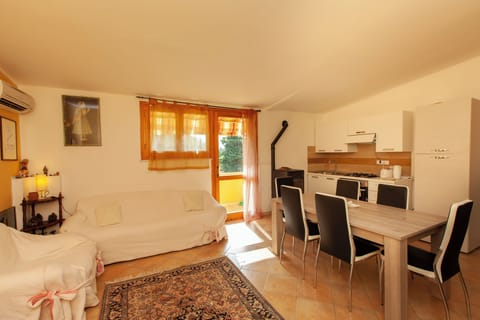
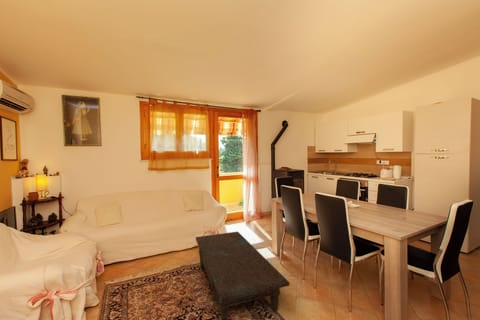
+ coffee table (232, 269)
